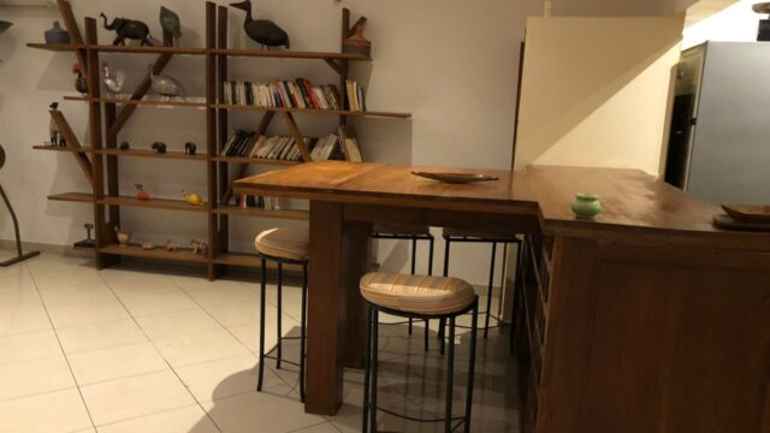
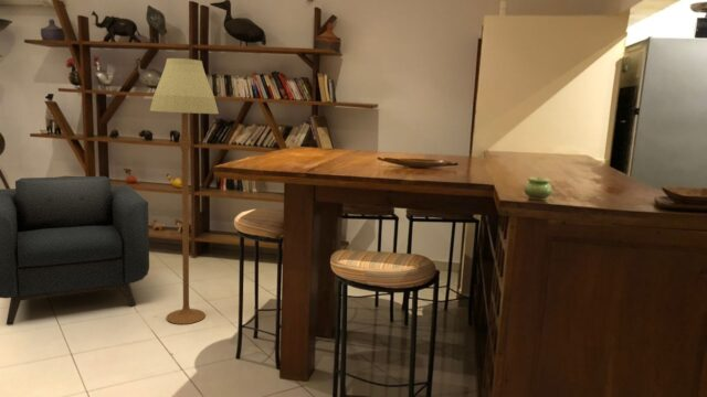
+ floor lamp (184, 193)
+ armchair (68, 239)
